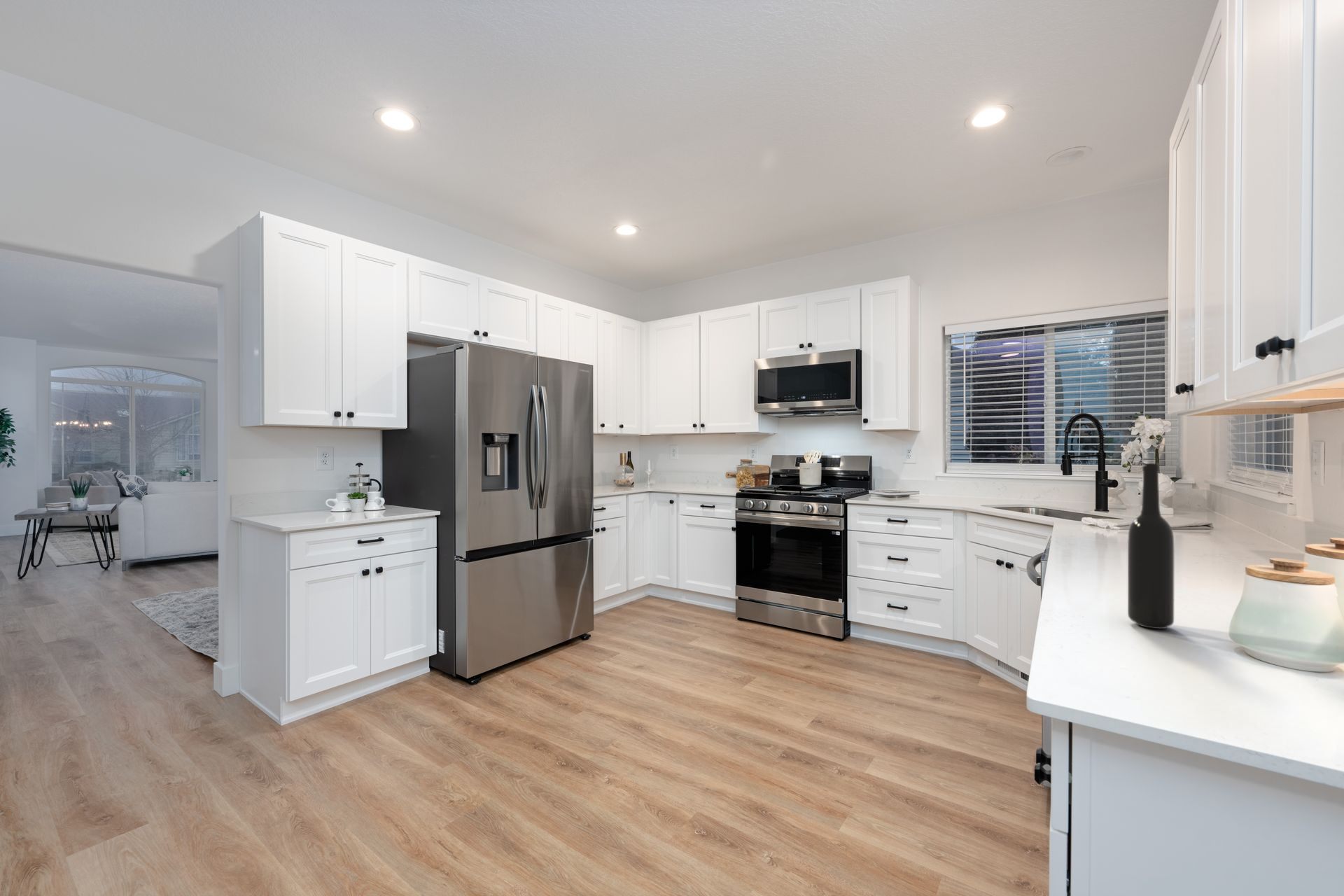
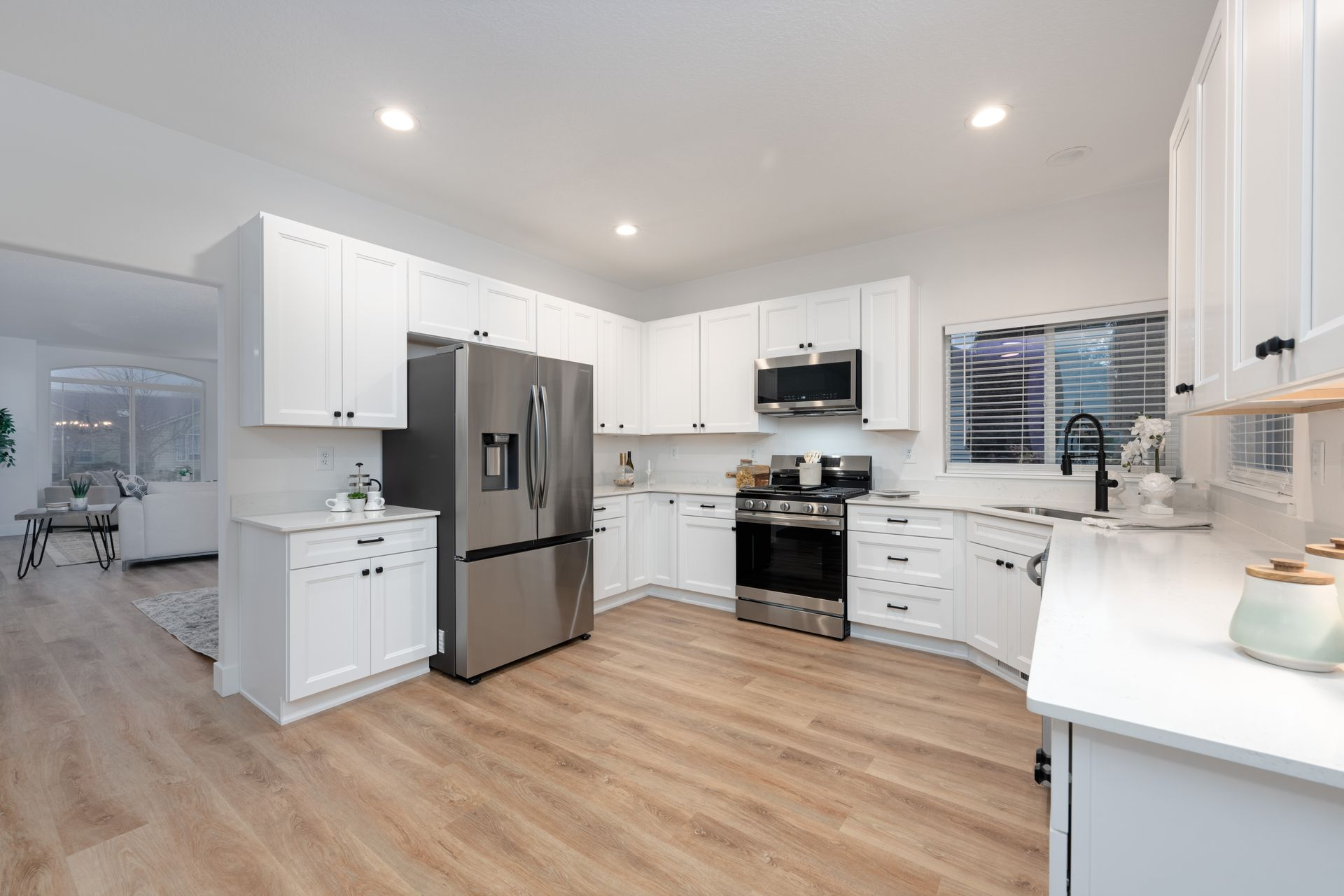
- bottle (1150, 544)
